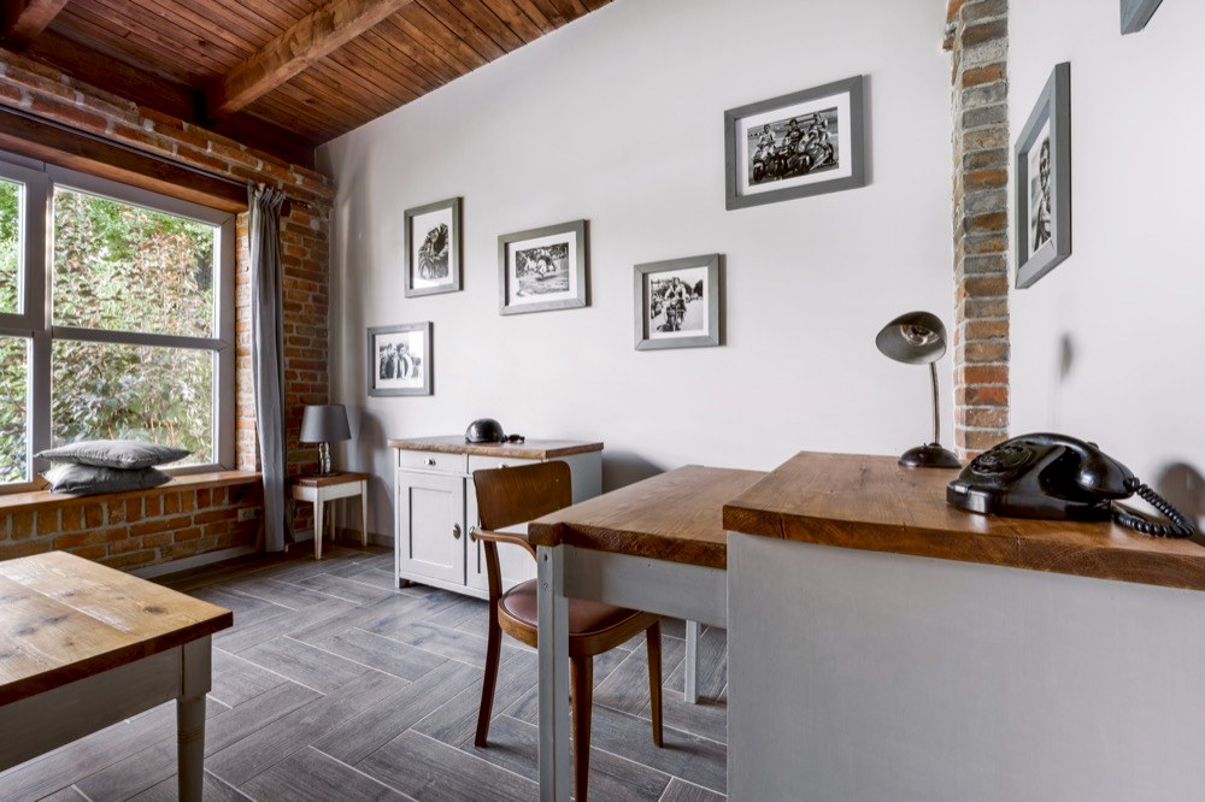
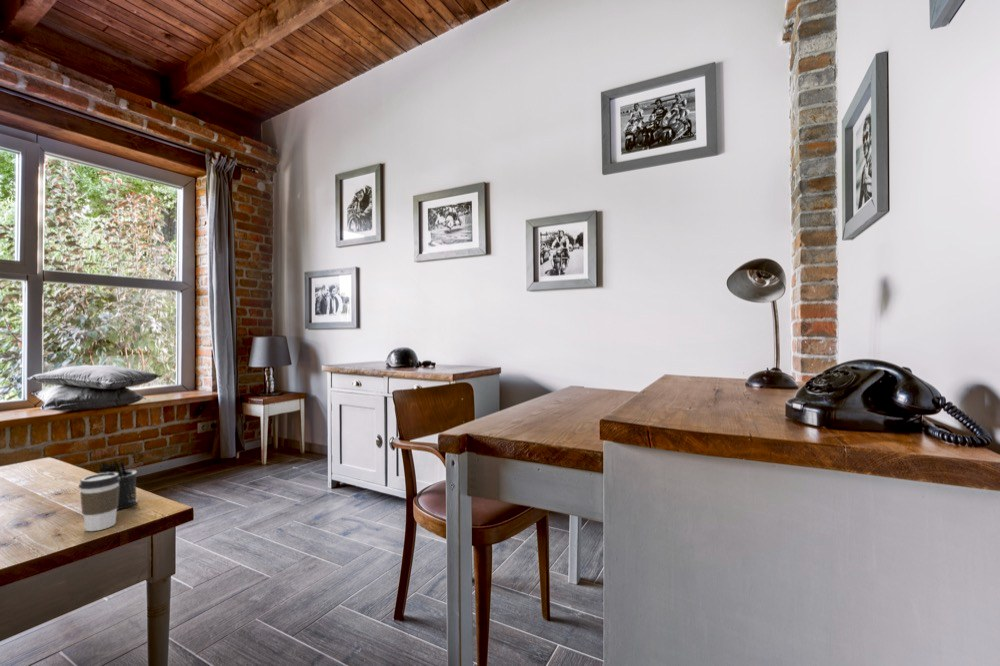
+ pen holder (119, 482)
+ coffee cup (100, 501)
